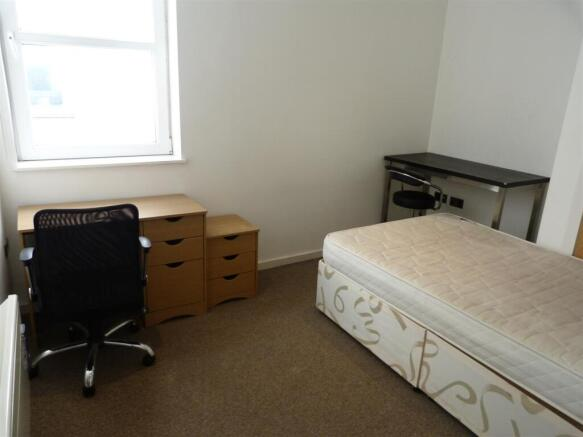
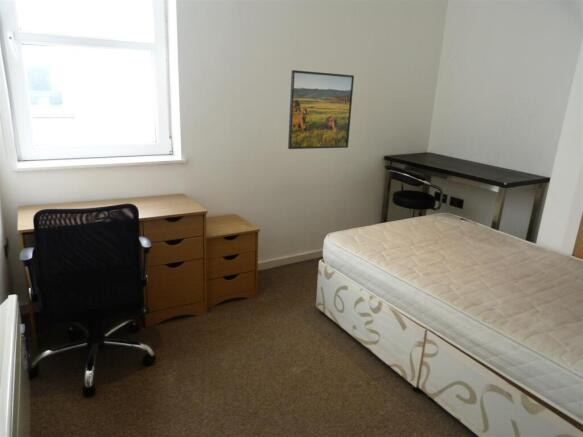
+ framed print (321, 111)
